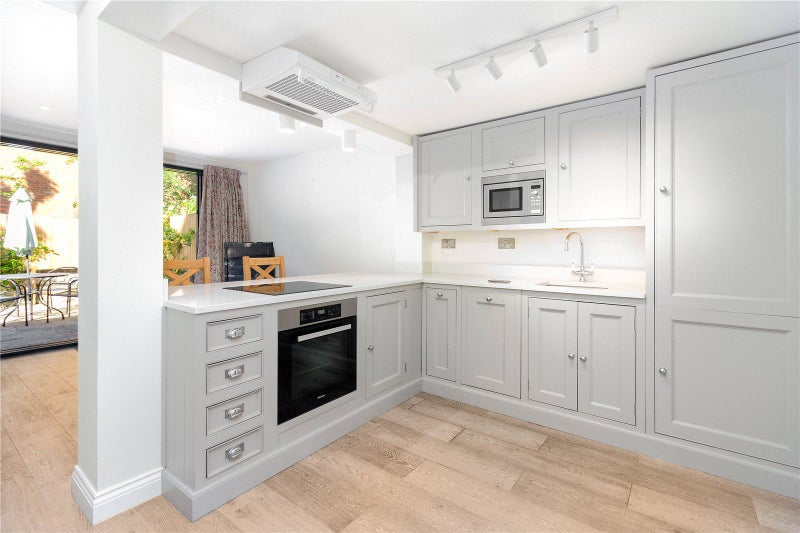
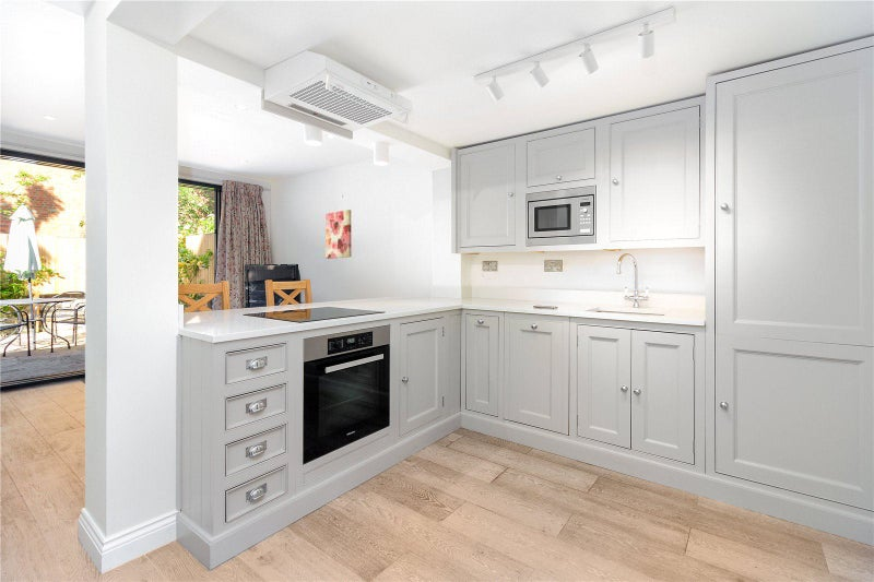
+ wall art (338, 235)
